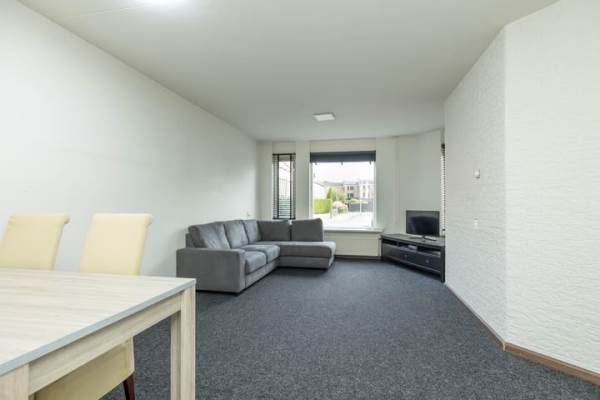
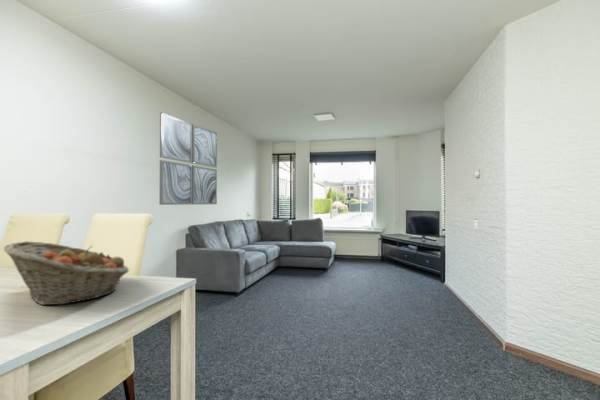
+ fruit basket (71, 266)
+ wall art (191, 165)
